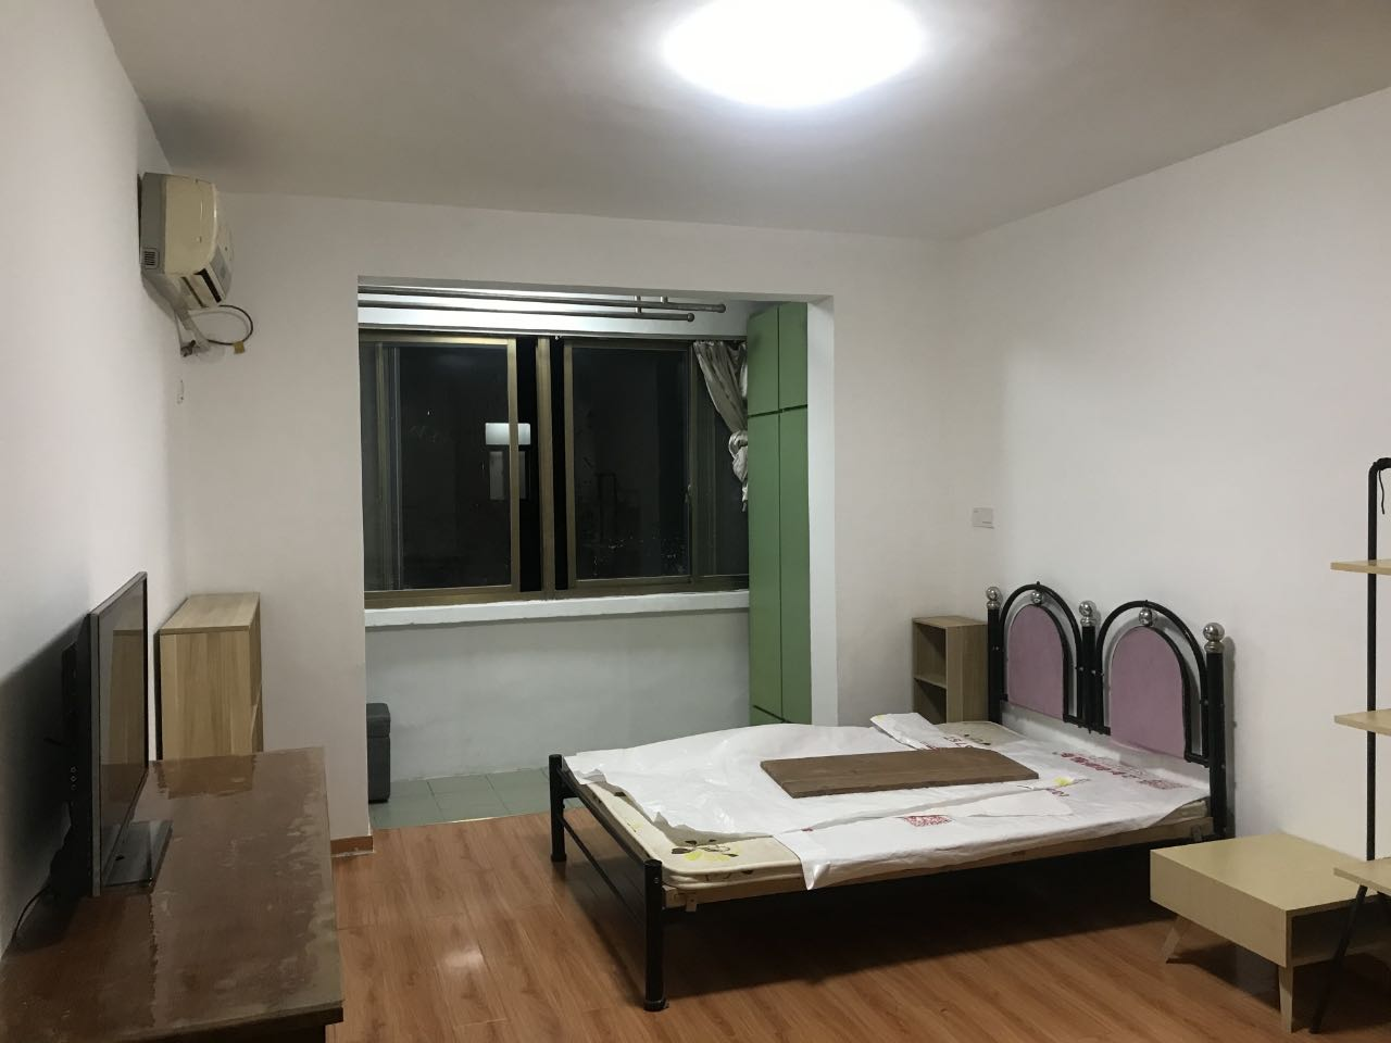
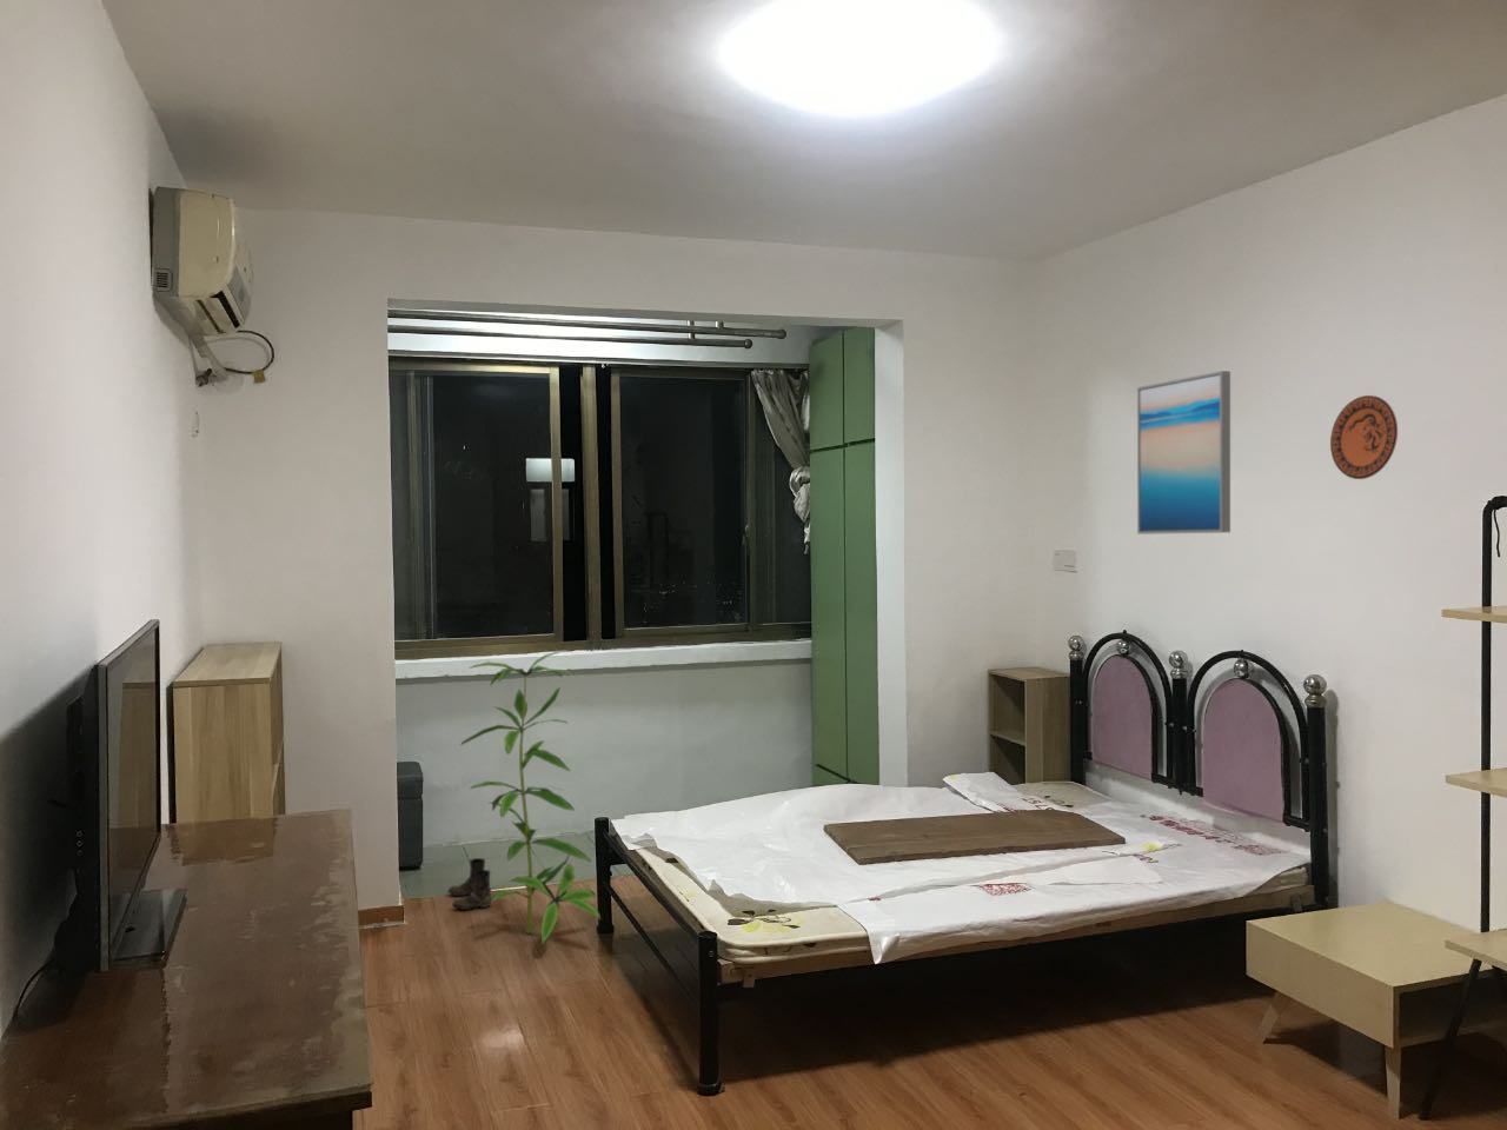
+ decorative plate (1363, 437)
+ indoor plant (528, 793)
+ wall art (1181, 456)
+ boots (469, 883)
